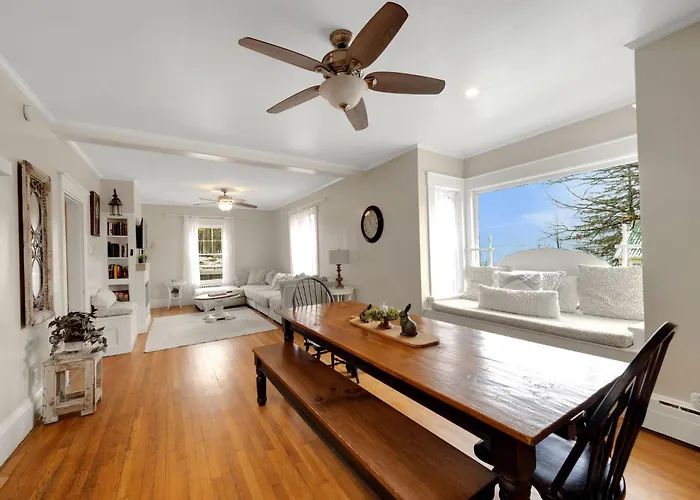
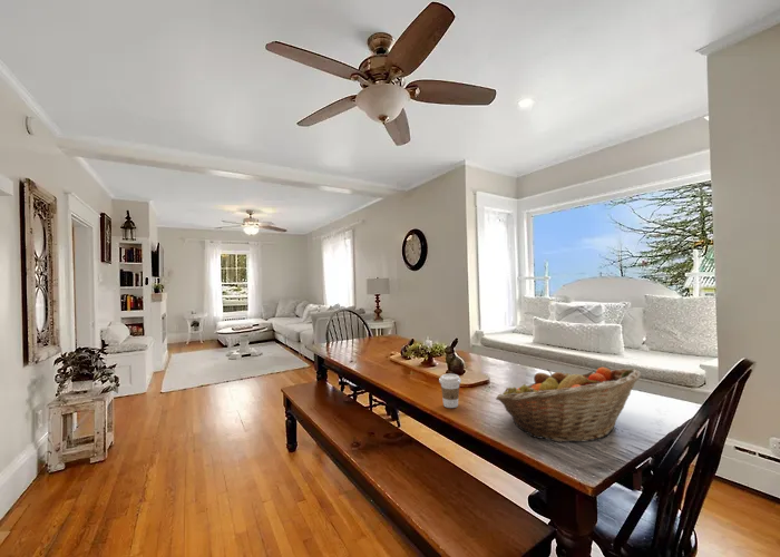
+ fruit basket (566, 394)
+ coffee cup (450, 390)
